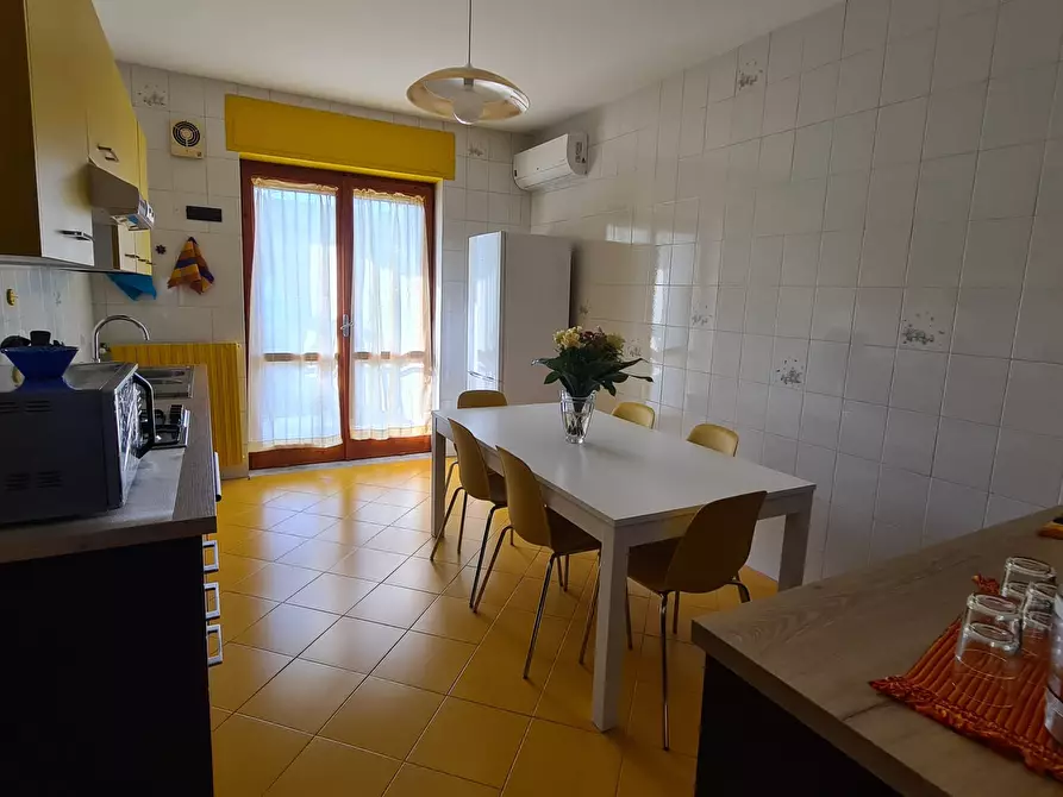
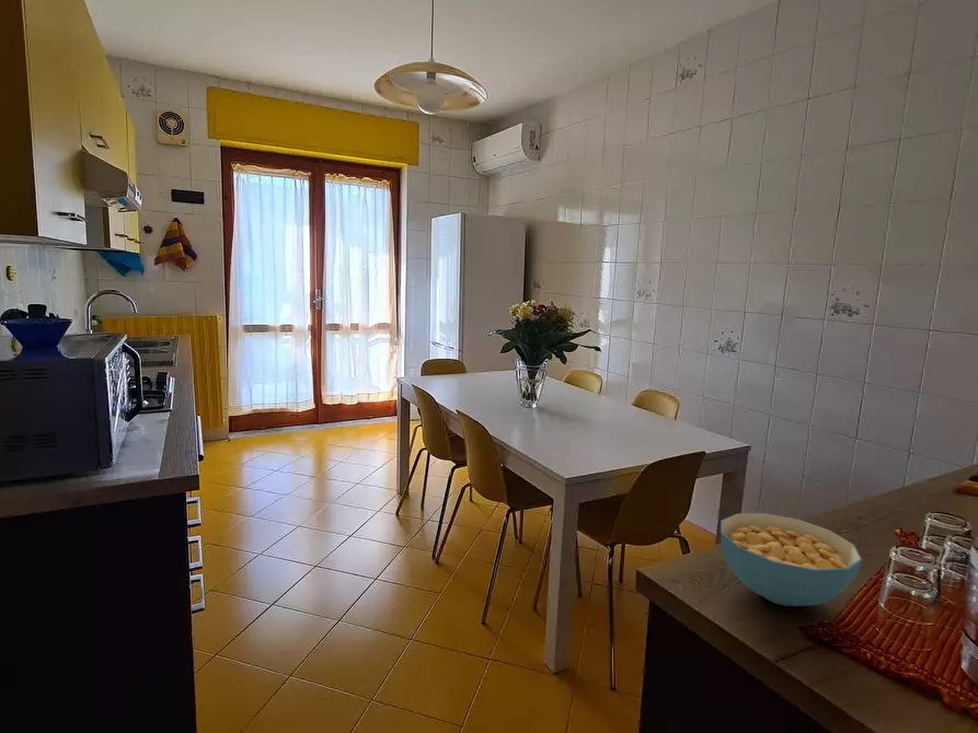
+ cereal bowl (783, 567)
